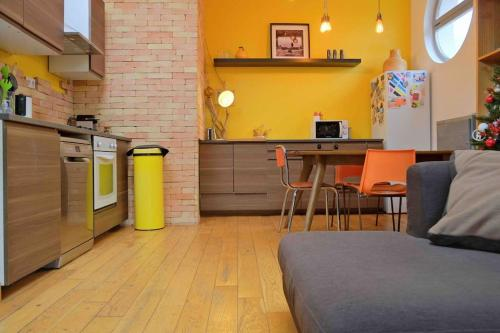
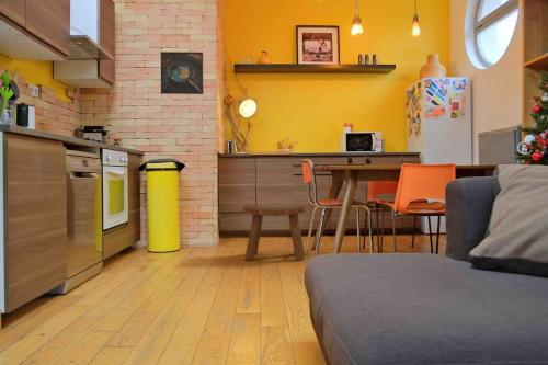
+ stool (261, 226)
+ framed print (182, 72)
